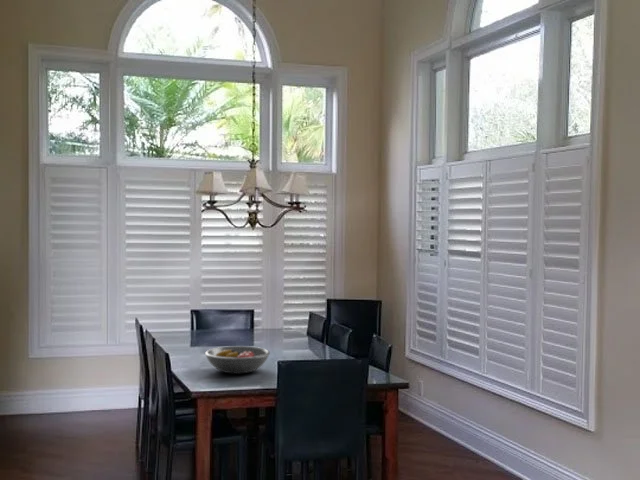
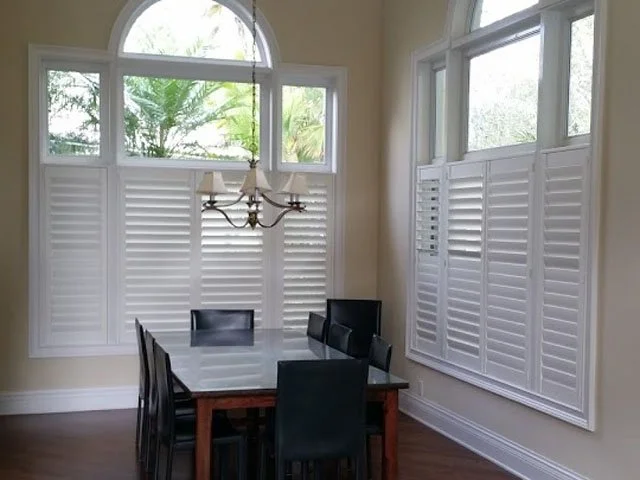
- fruit bowl (237, 358)
